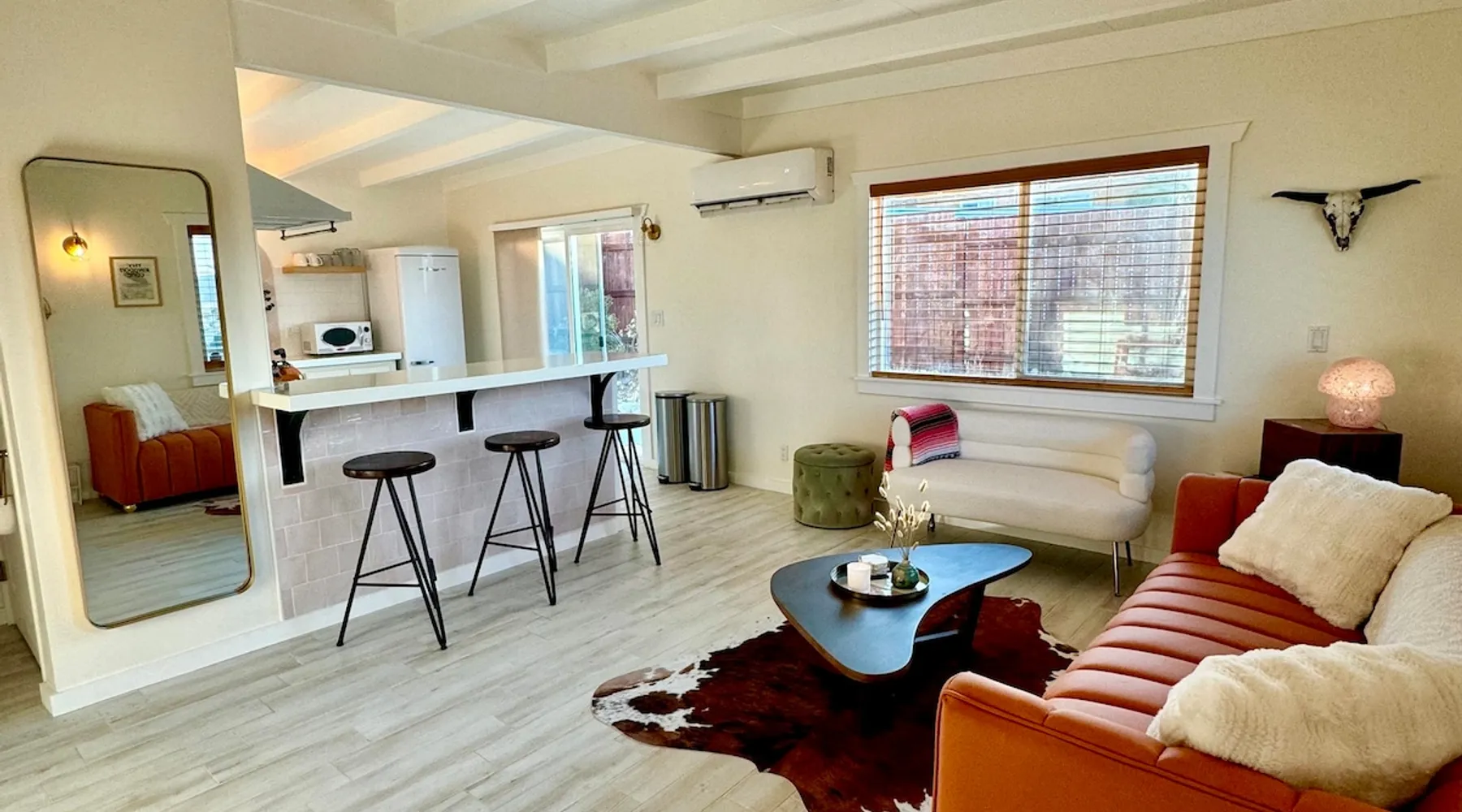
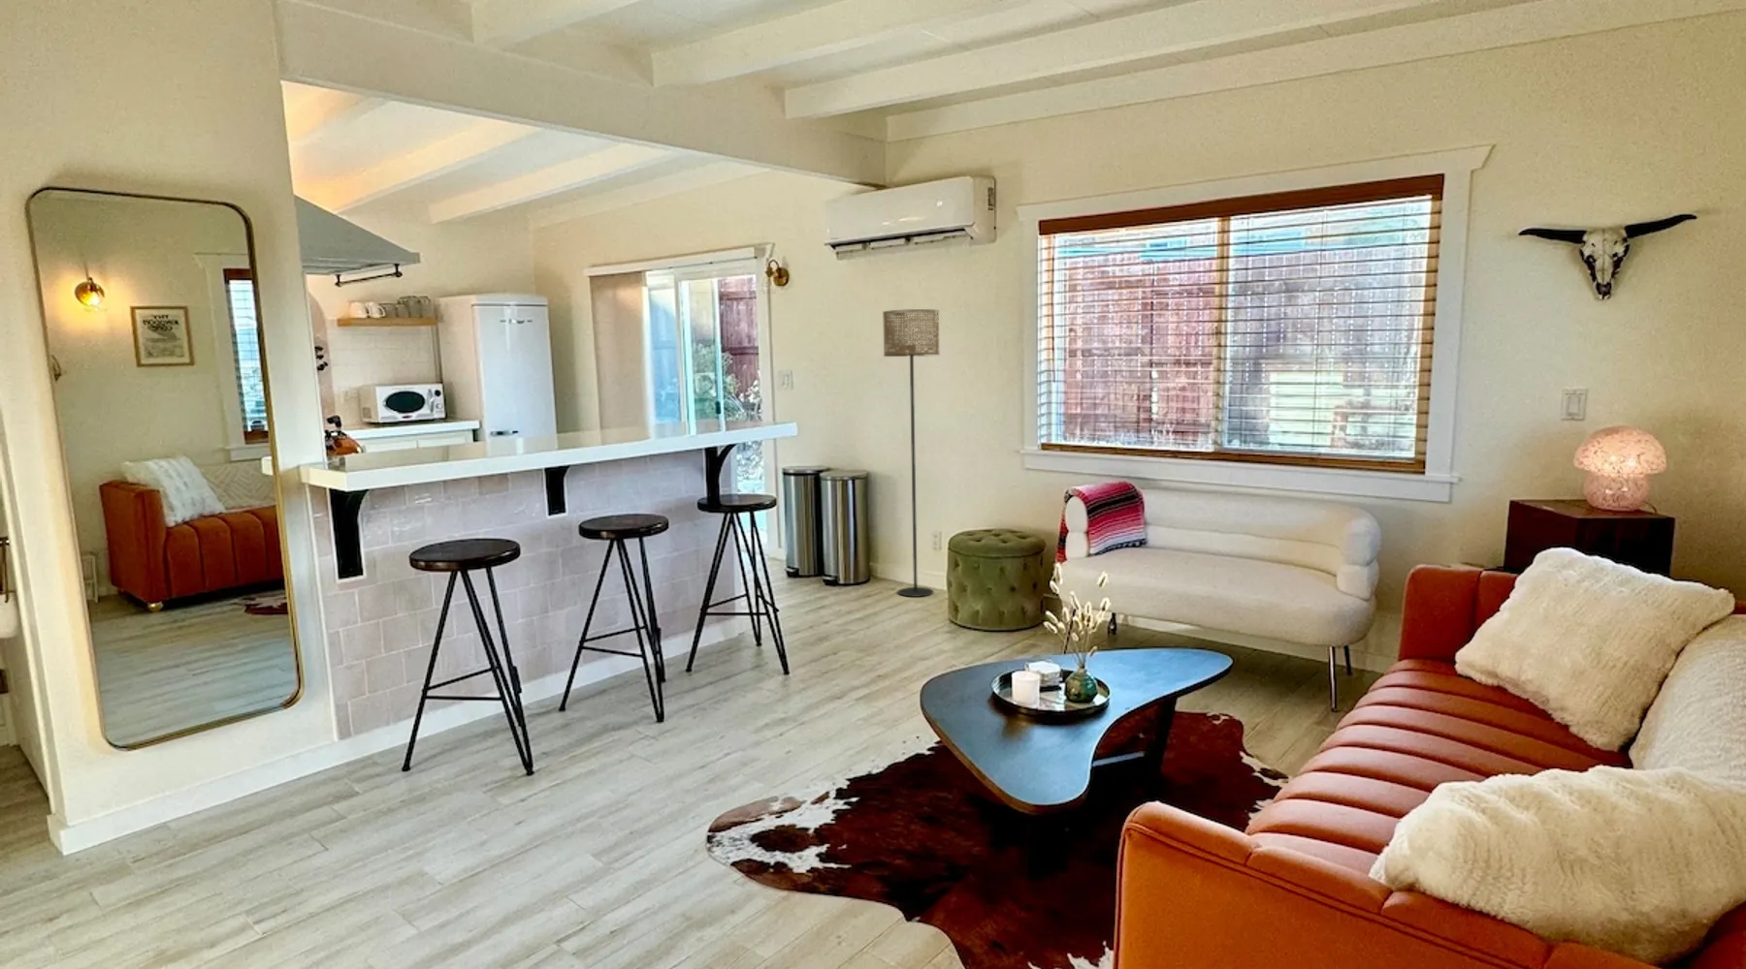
+ floor lamp (912, 453)
